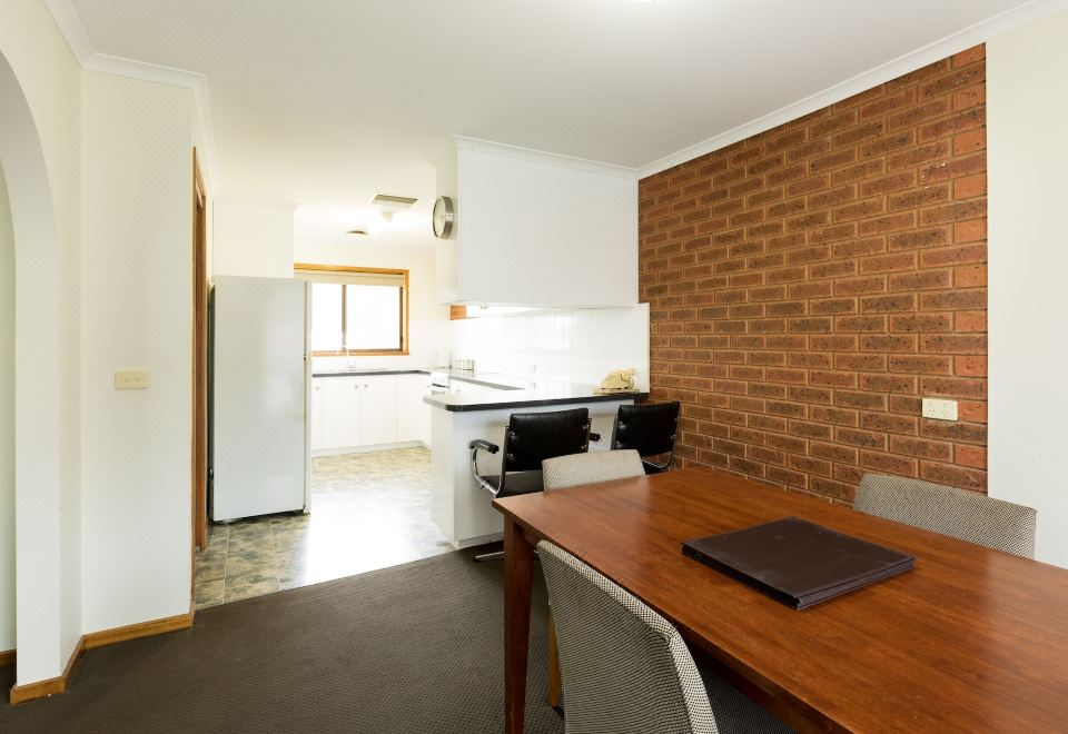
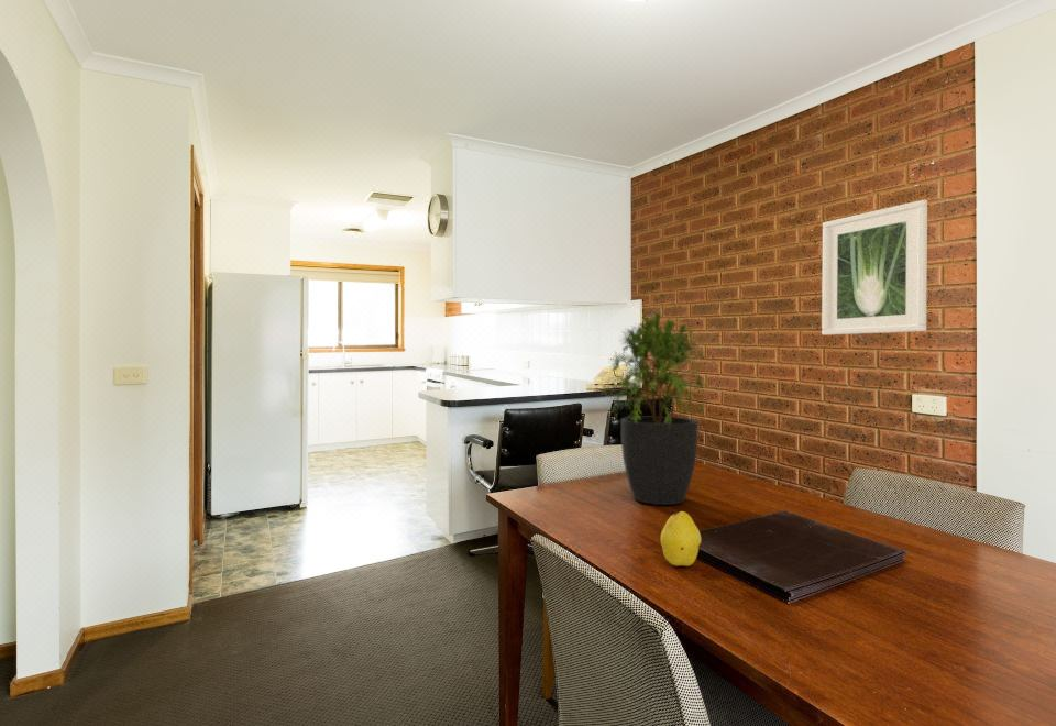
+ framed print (870, 272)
+ potted plant (653, 404)
+ fruit (680, 537)
